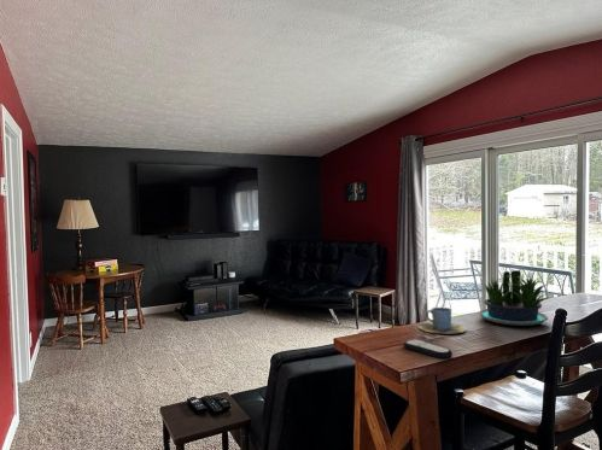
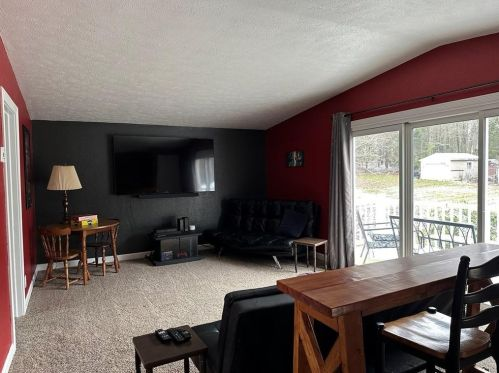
- remote control (427, 347)
- cup (442, 318)
- potted plant (518, 296)
